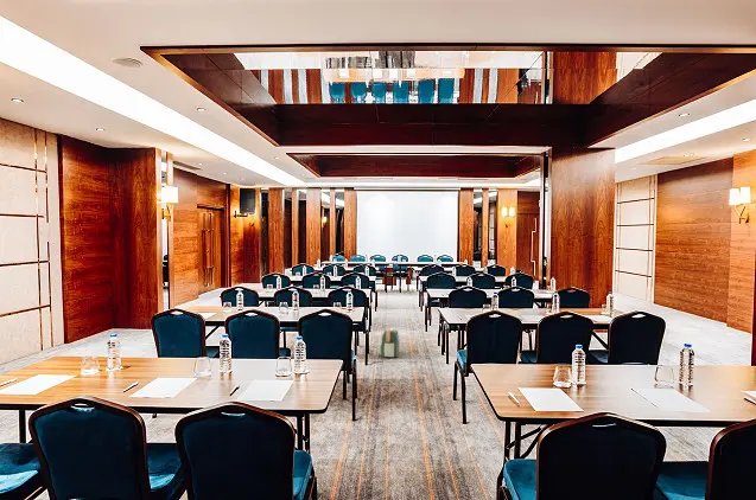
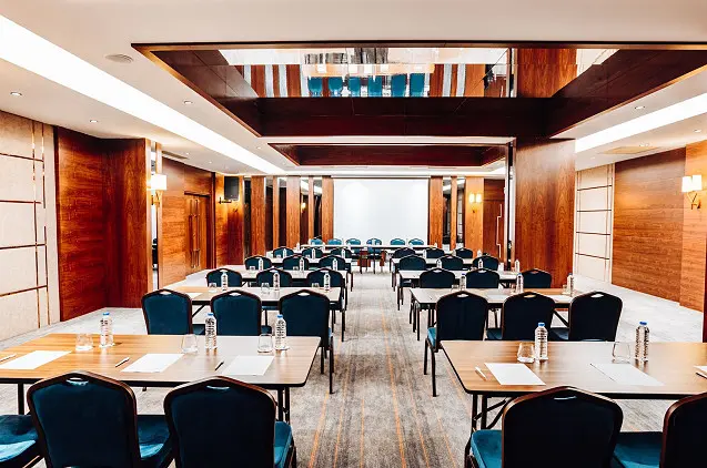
- backpack (388, 341)
